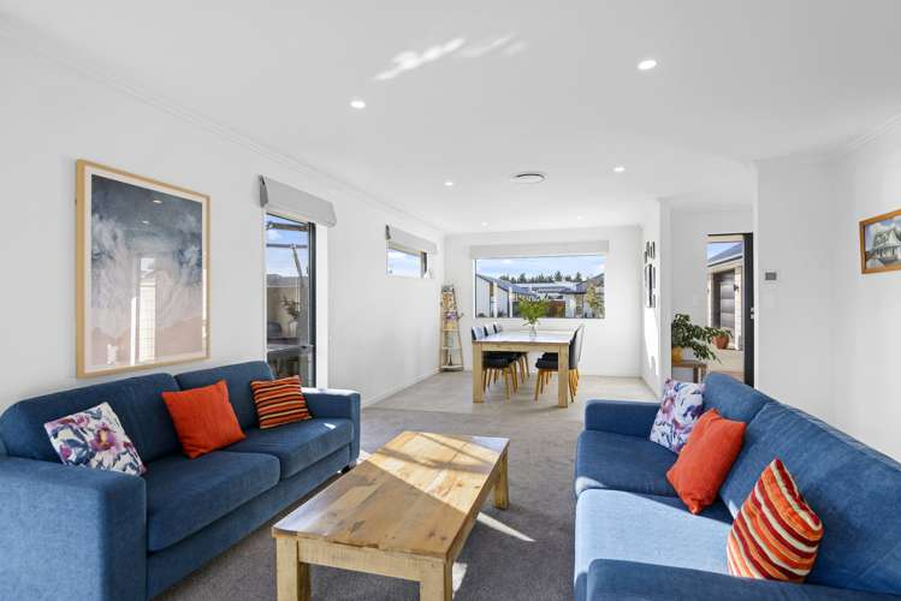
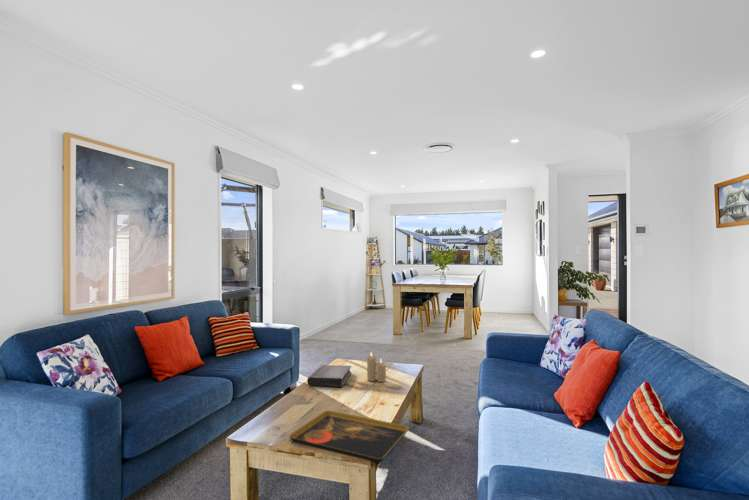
+ candle (376, 365)
+ decorative tray (350, 434)
+ book (330, 374)
